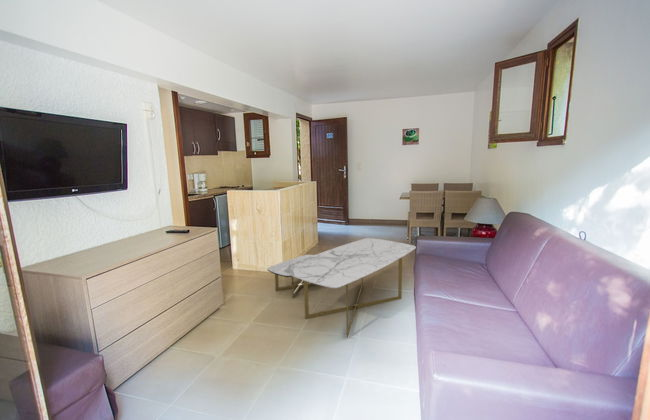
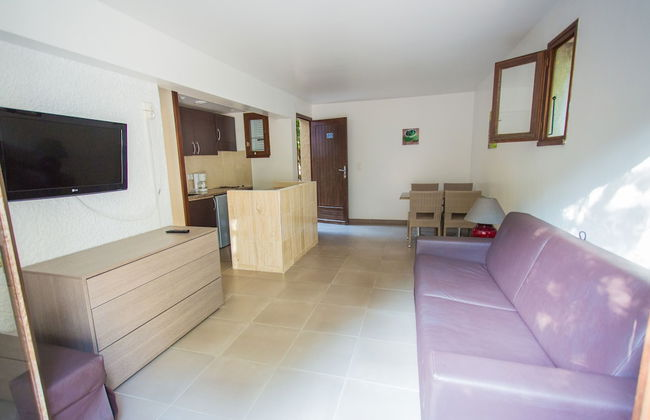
- coffee table (329, 274)
